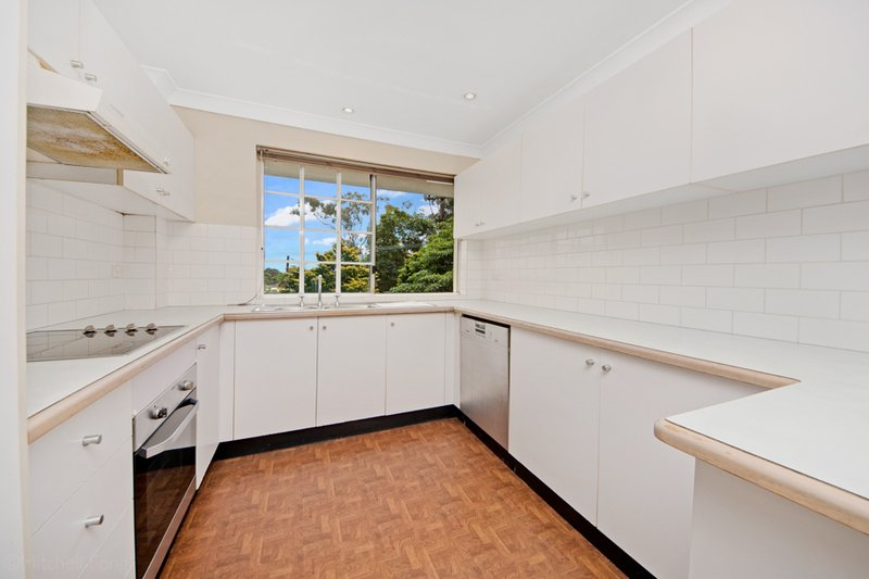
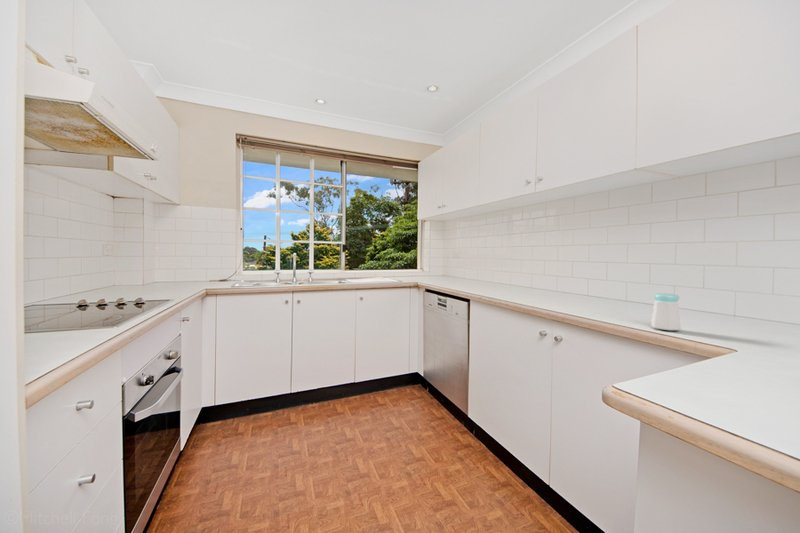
+ salt shaker (665, 311)
